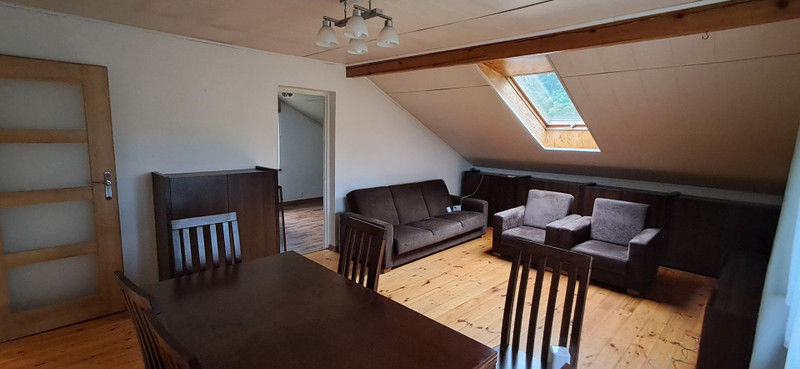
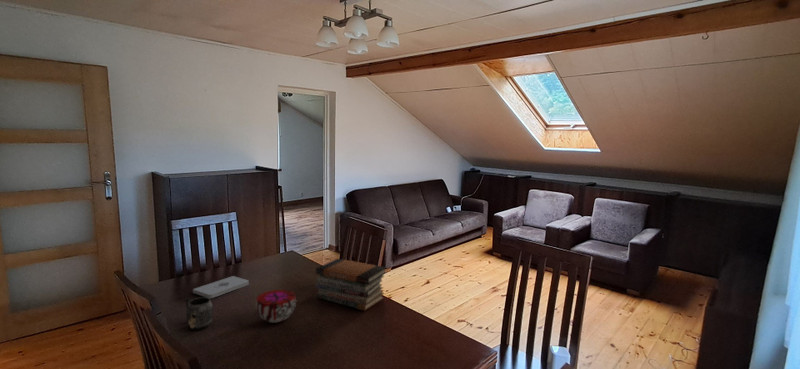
+ book stack (350, 282)
+ decorative bowl (276, 308)
+ notepad (222, 286)
+ mug (196, 312)
